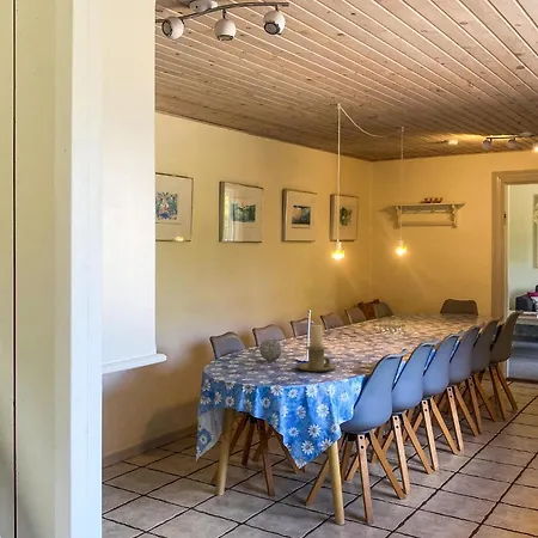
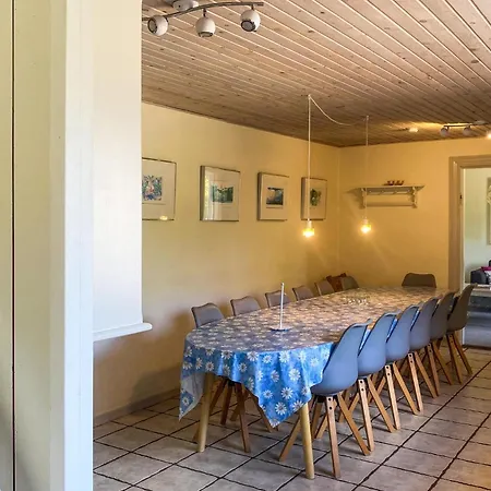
- candle holder (316, 347)
- decorative ball (270, 349)
